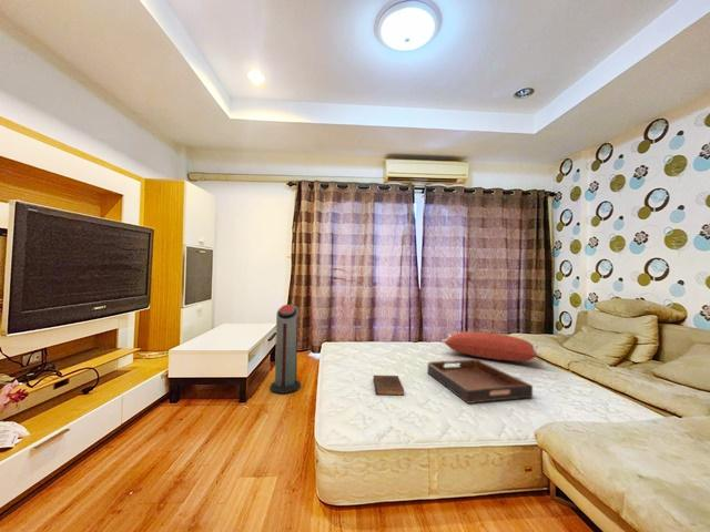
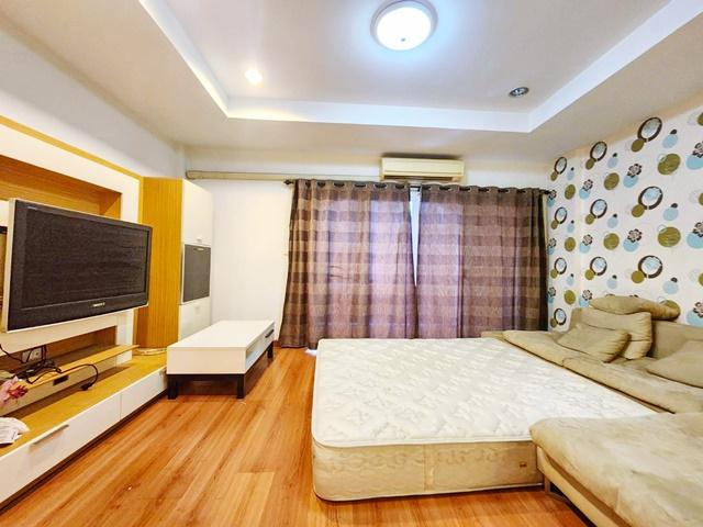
- pillow (488, 345)
- air purifier (286, 346)
- book (387, 383)
- serving tray (473, 377)
